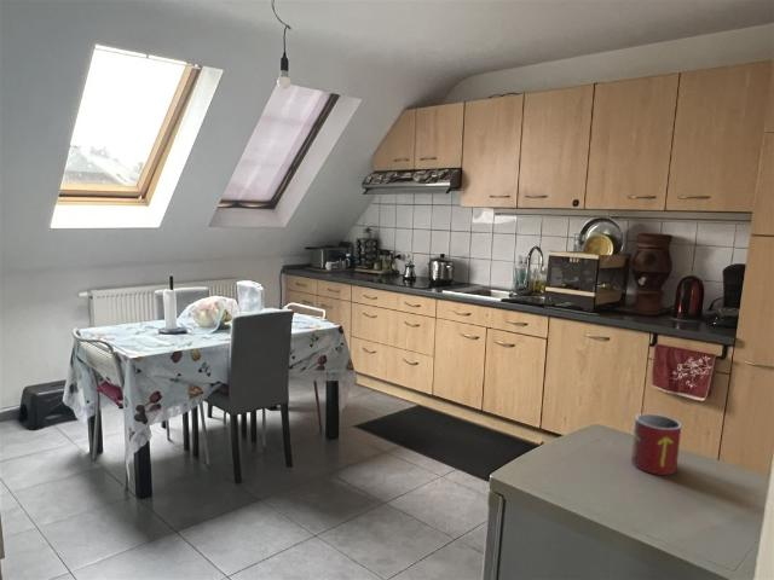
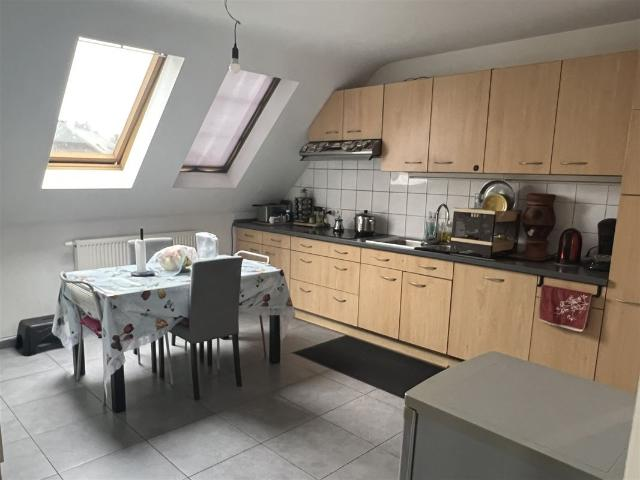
- mug (652, 440)
